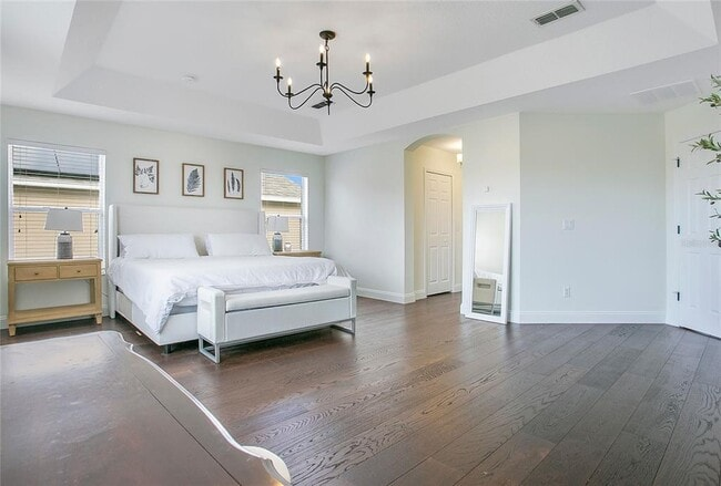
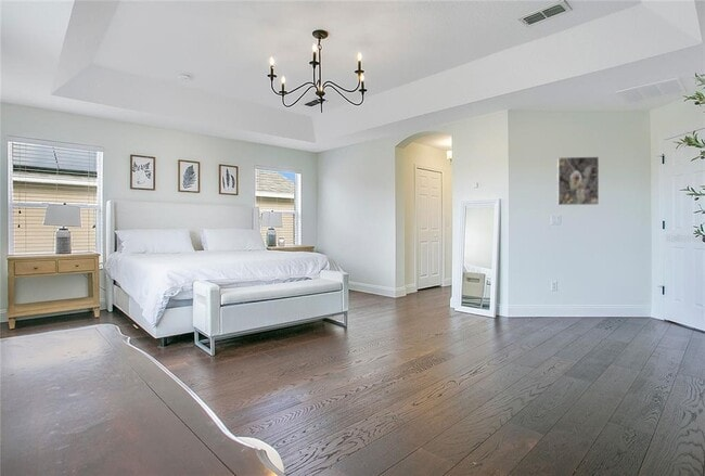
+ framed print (577, 181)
